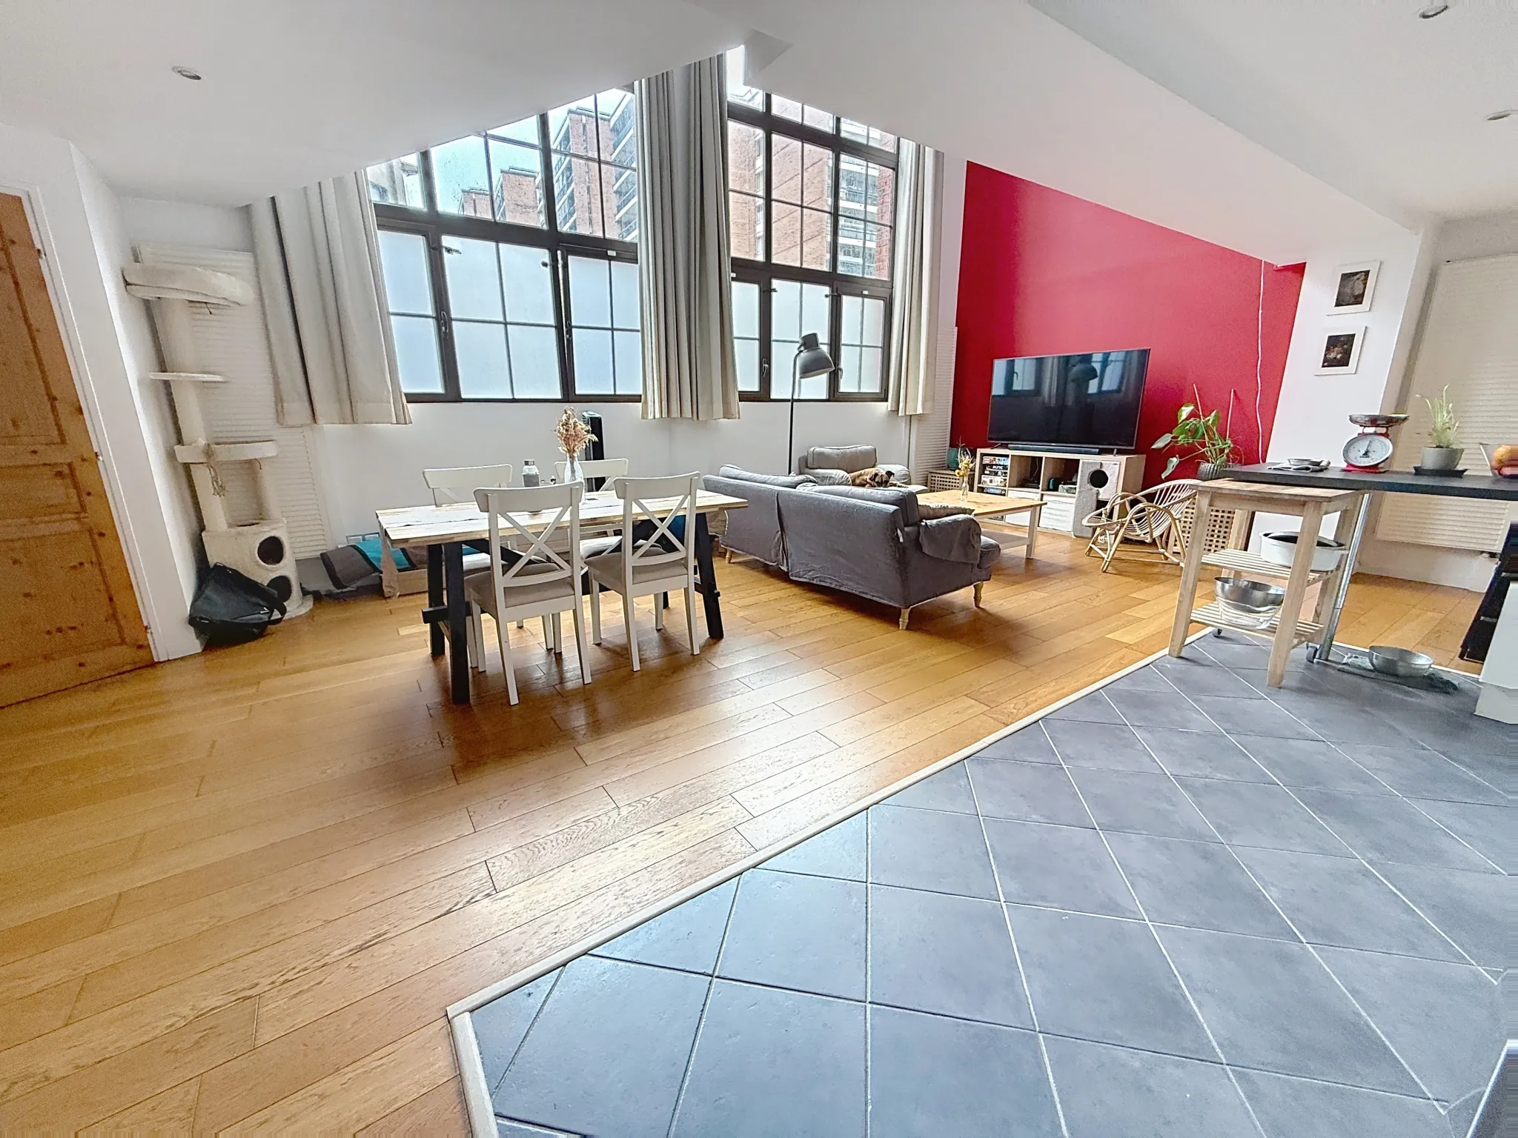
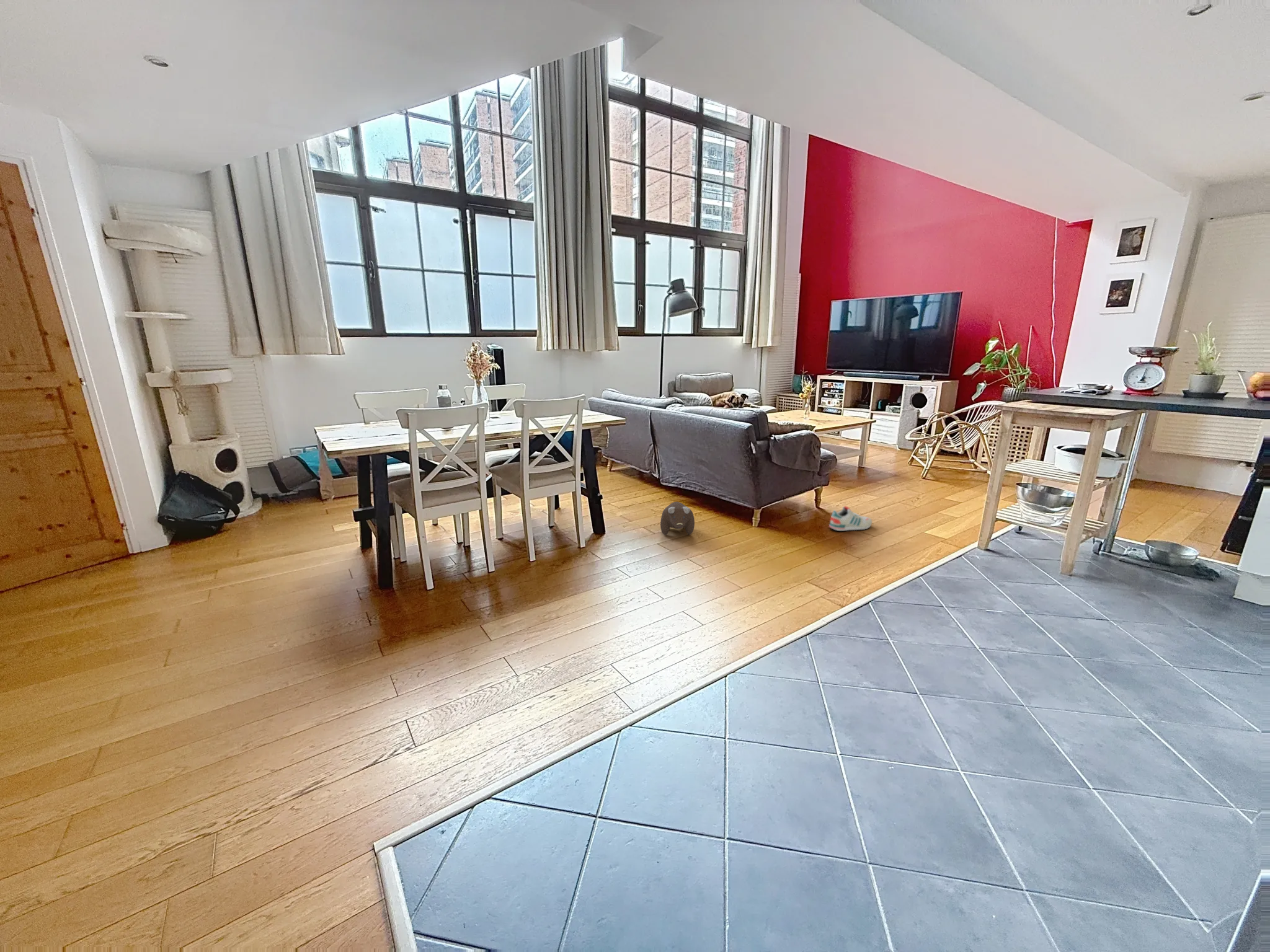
+ shoe (852, 517)
+ plush toy (677, 518)
